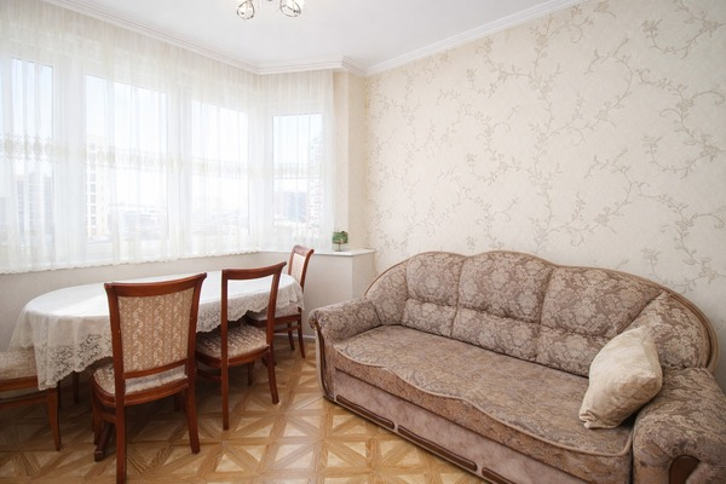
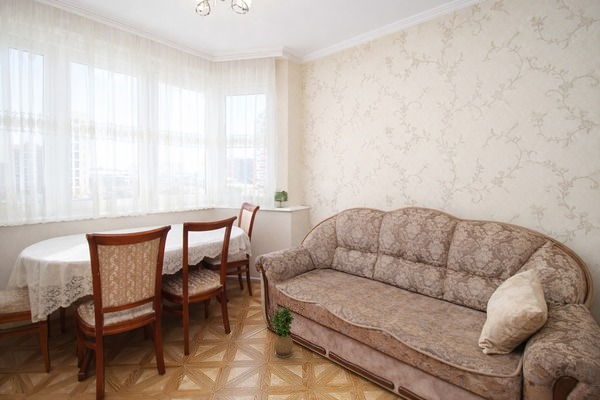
+ potted plant (283, 329)
